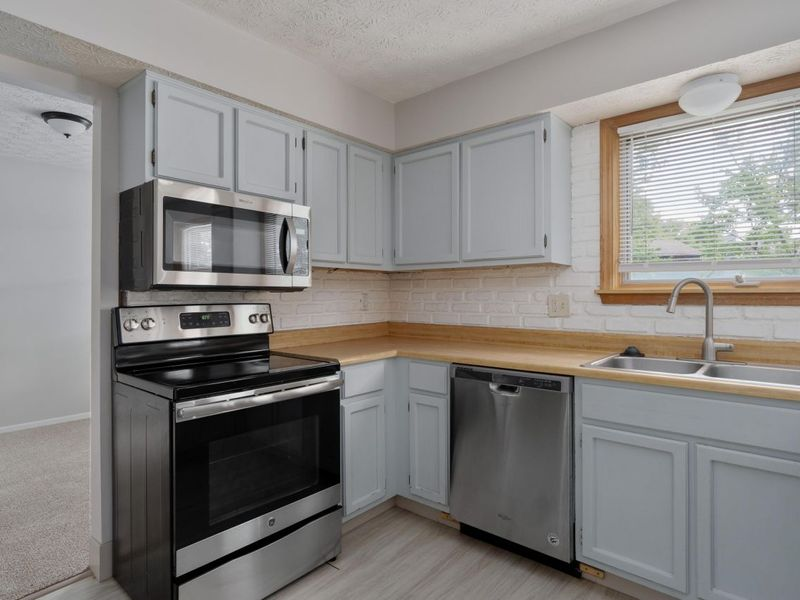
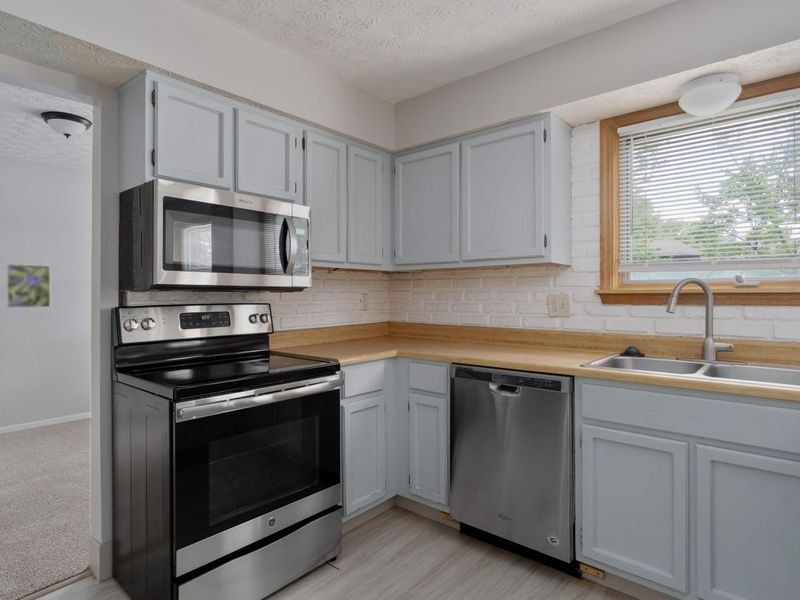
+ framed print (28, 286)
